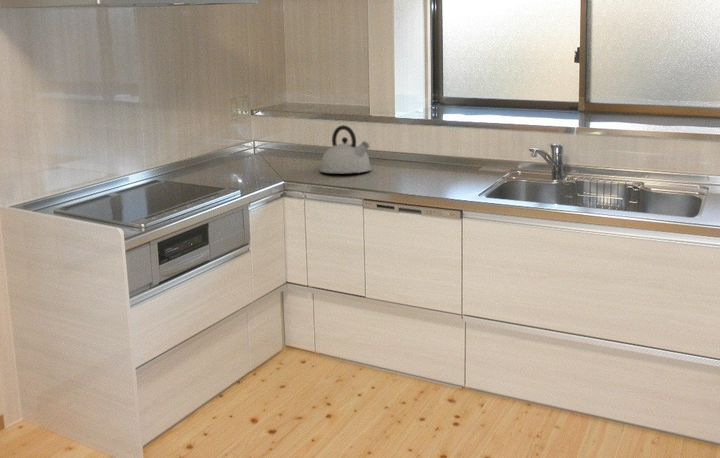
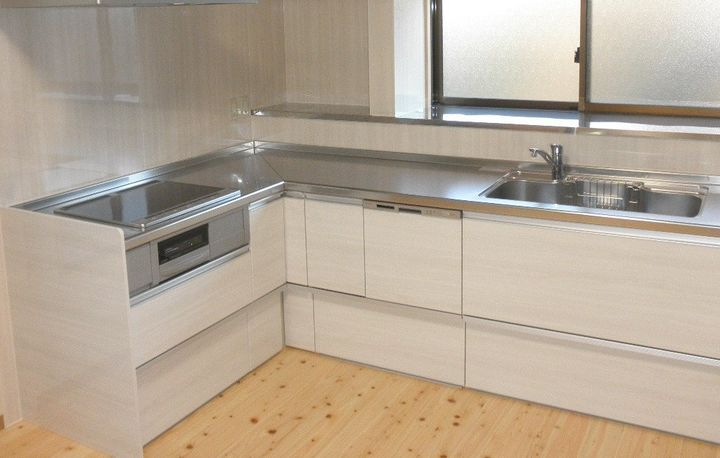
- kettle (346, 148)
